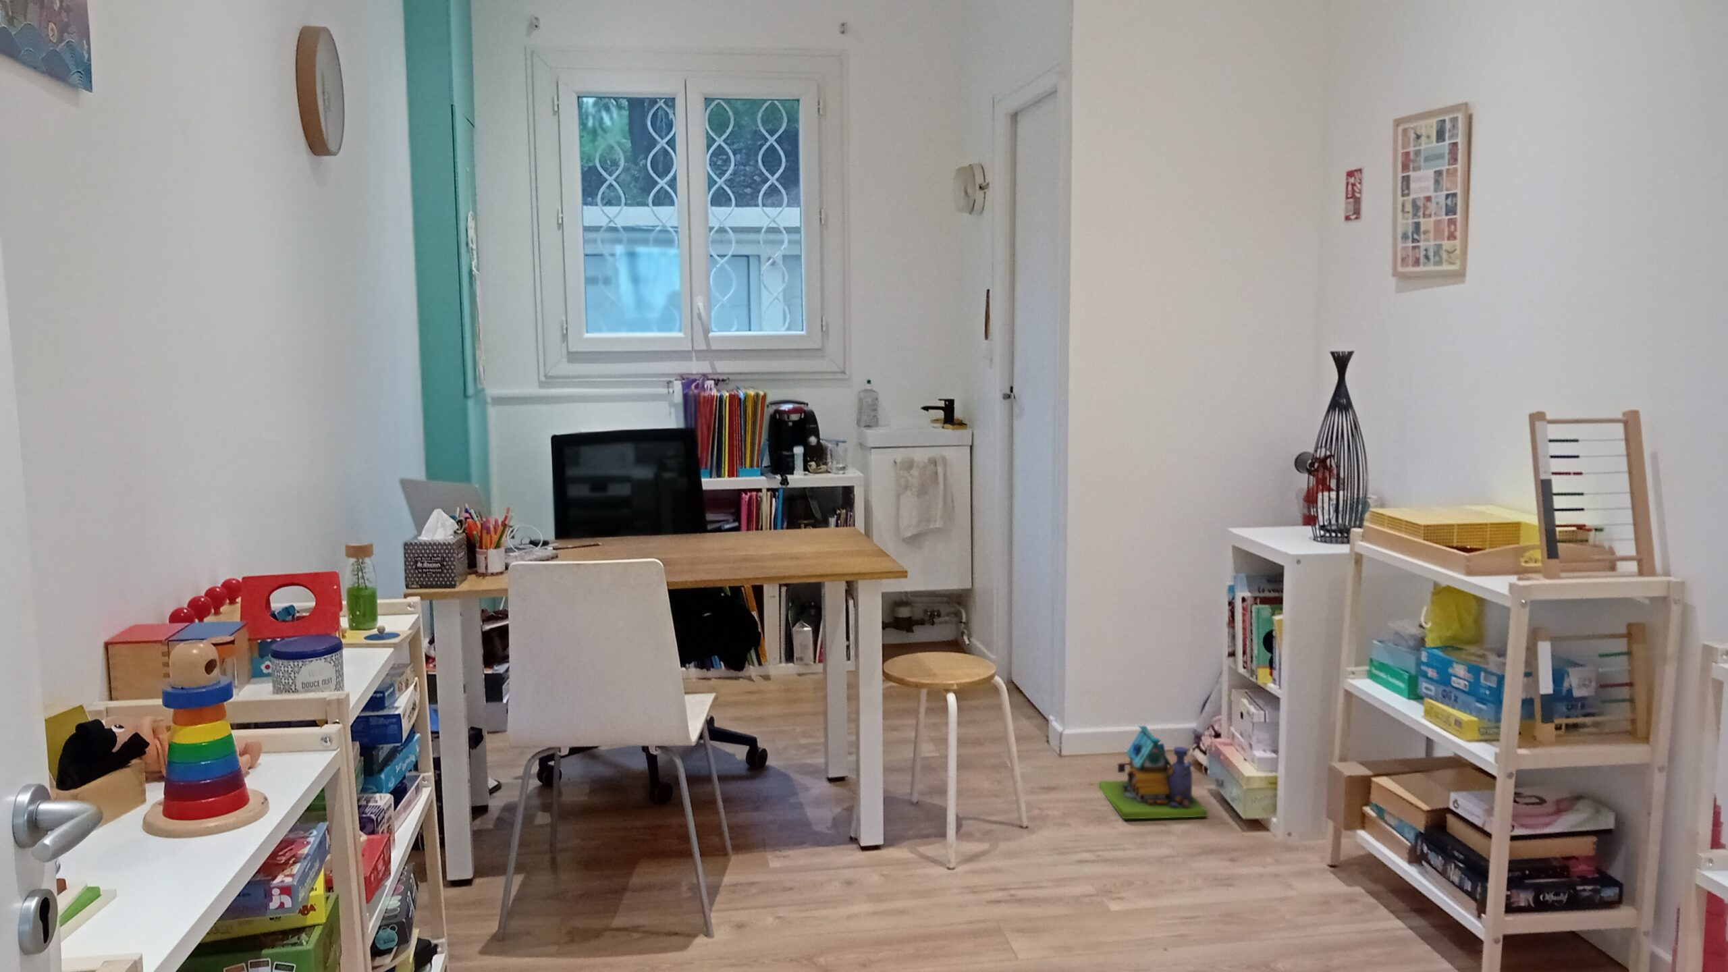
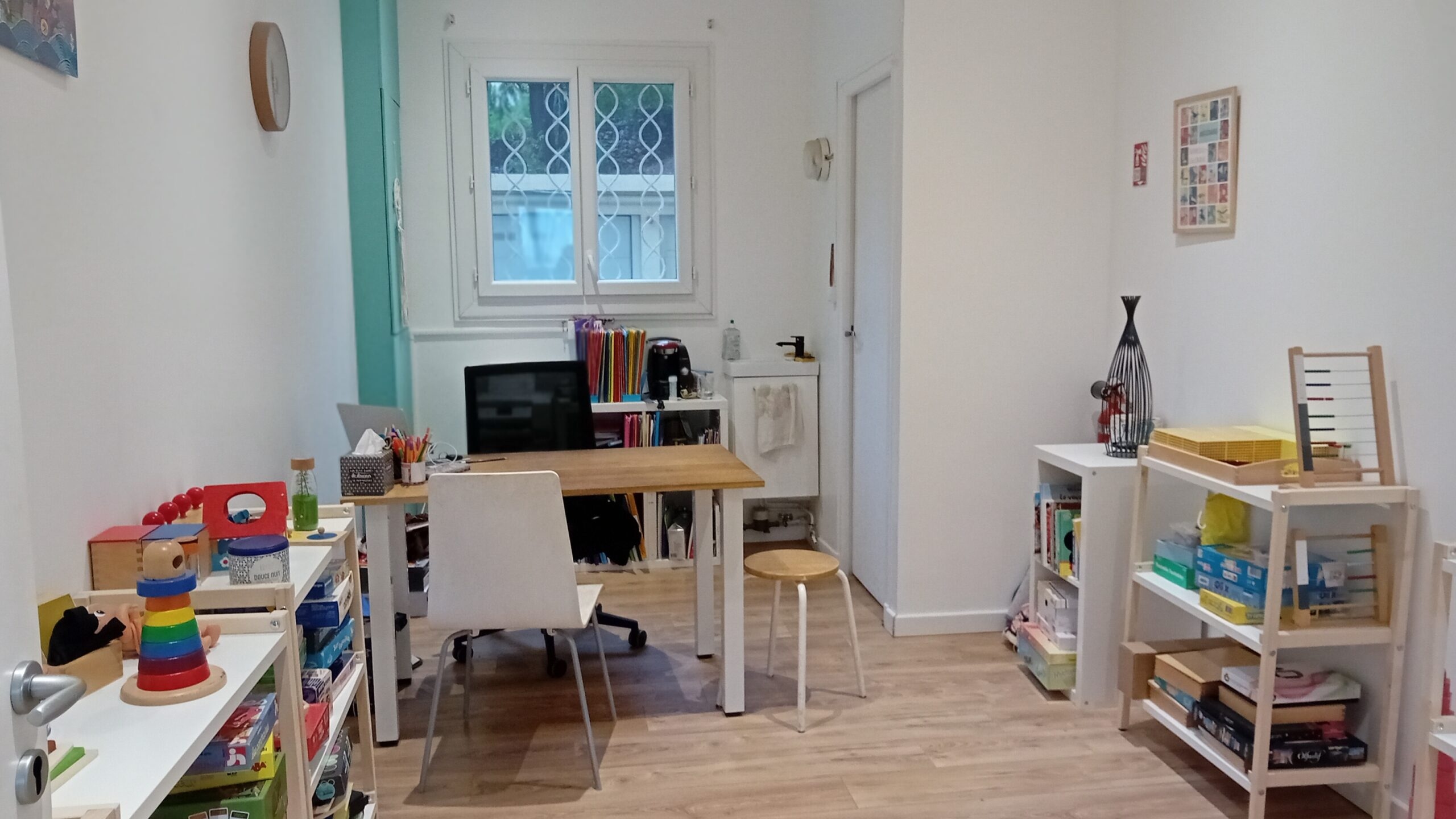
- toy house (1151, 769)
